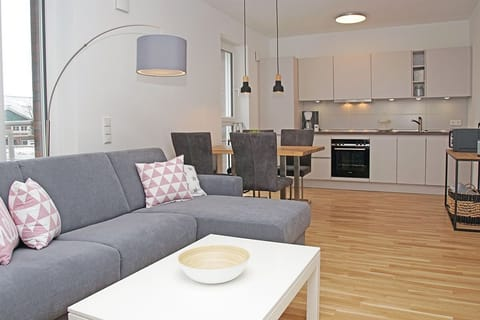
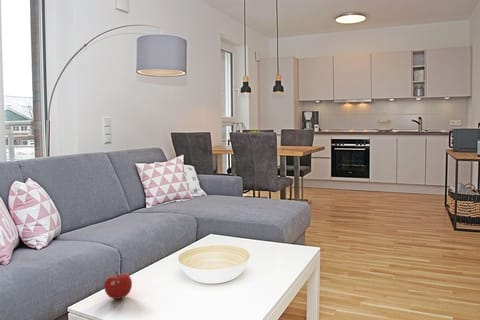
+ fruit (118, 284)
